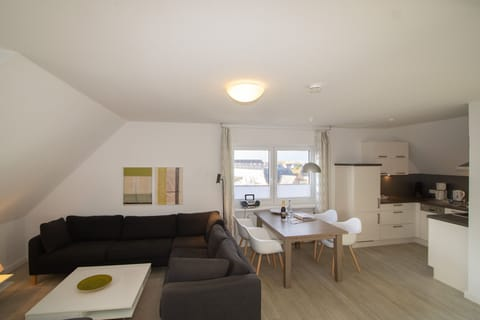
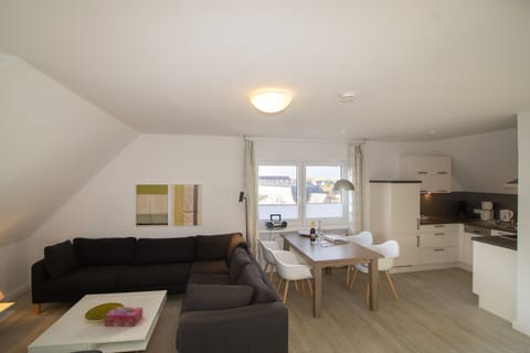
+ tissue box (124, 315)
